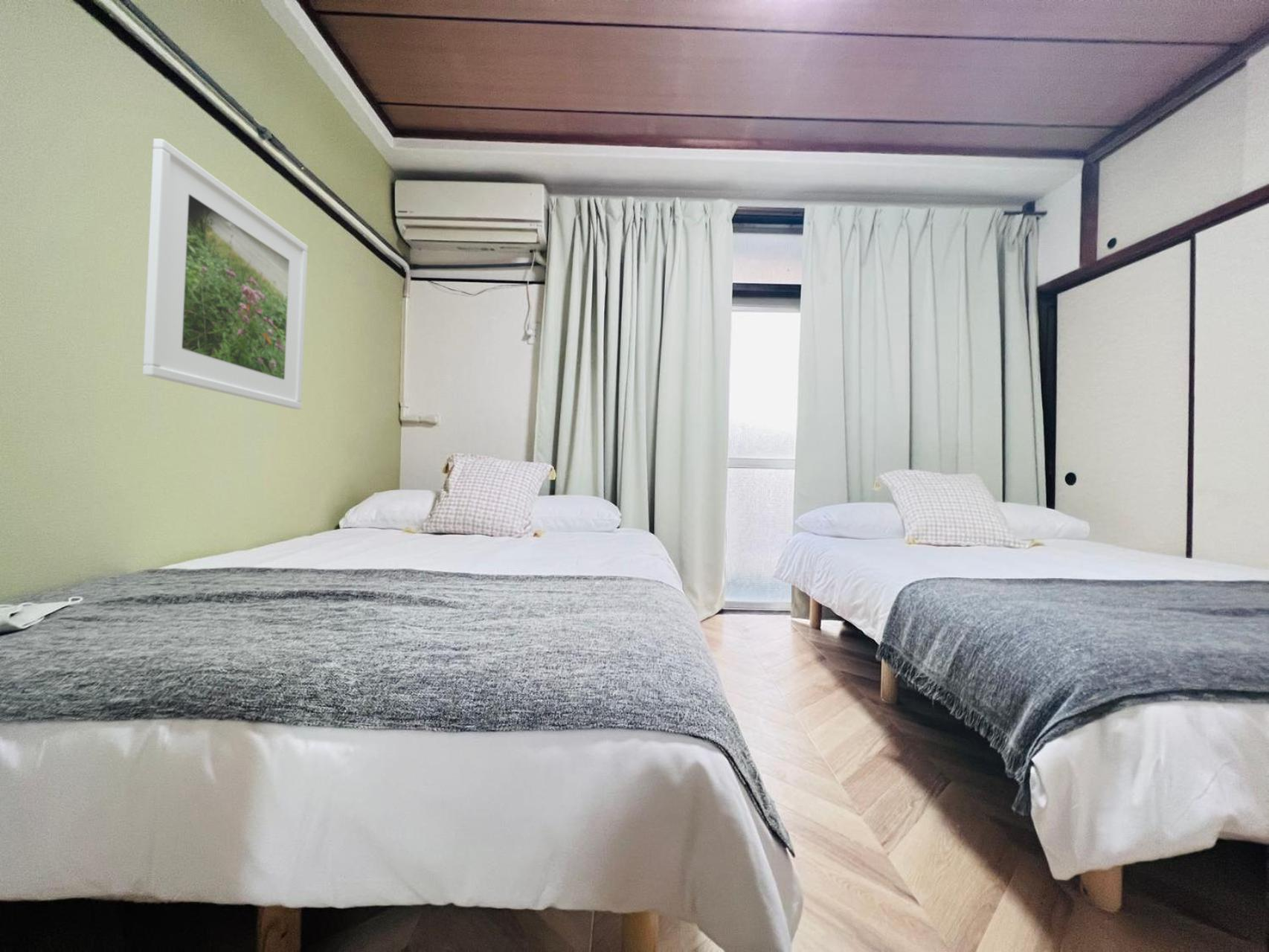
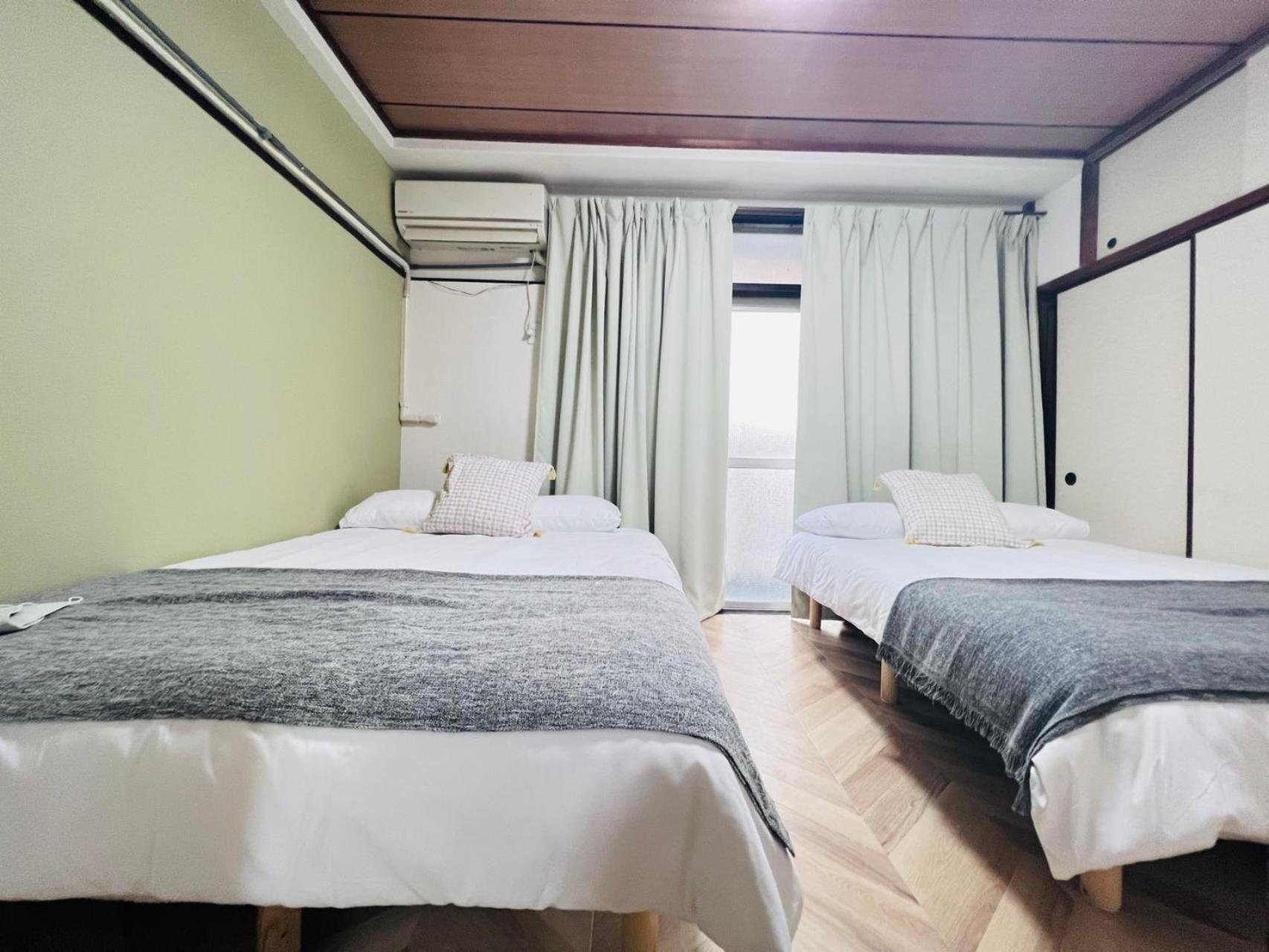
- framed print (240, 298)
